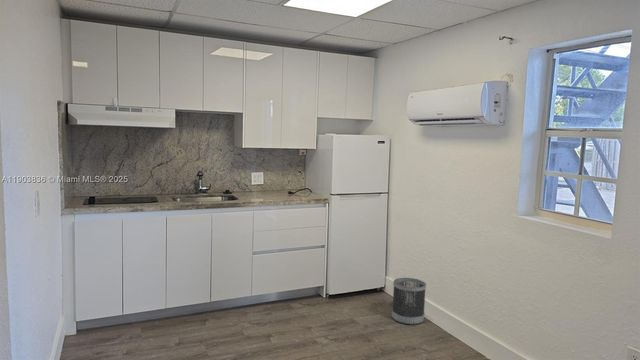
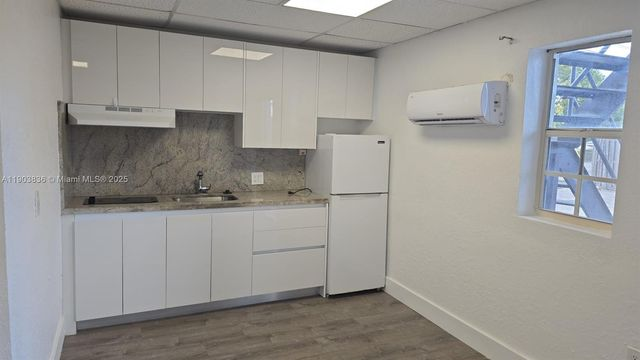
- wastebasket (408, 300)
